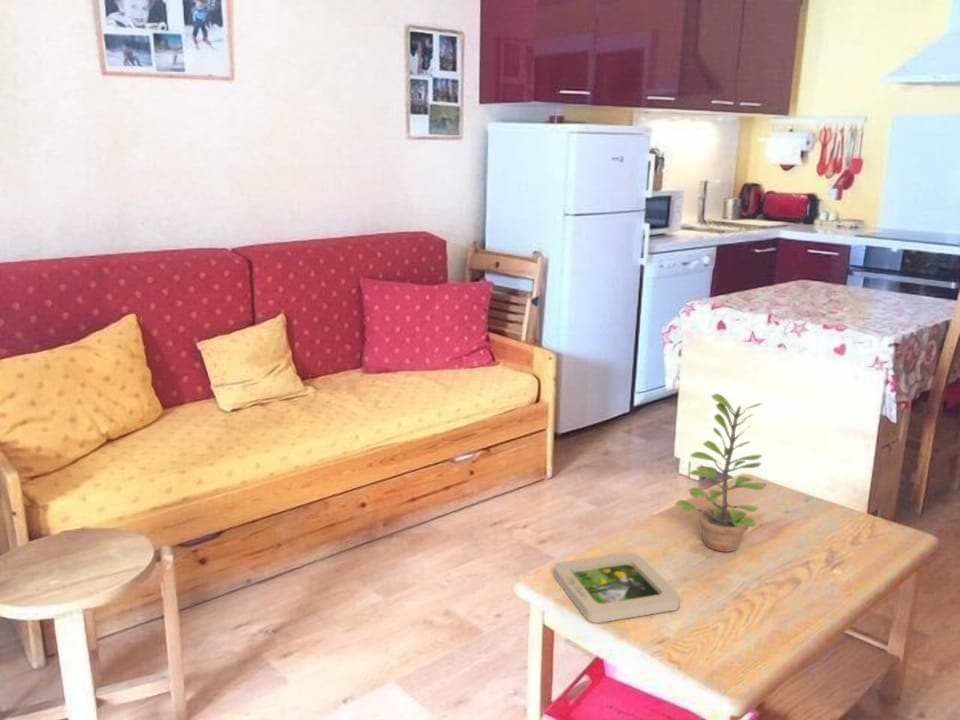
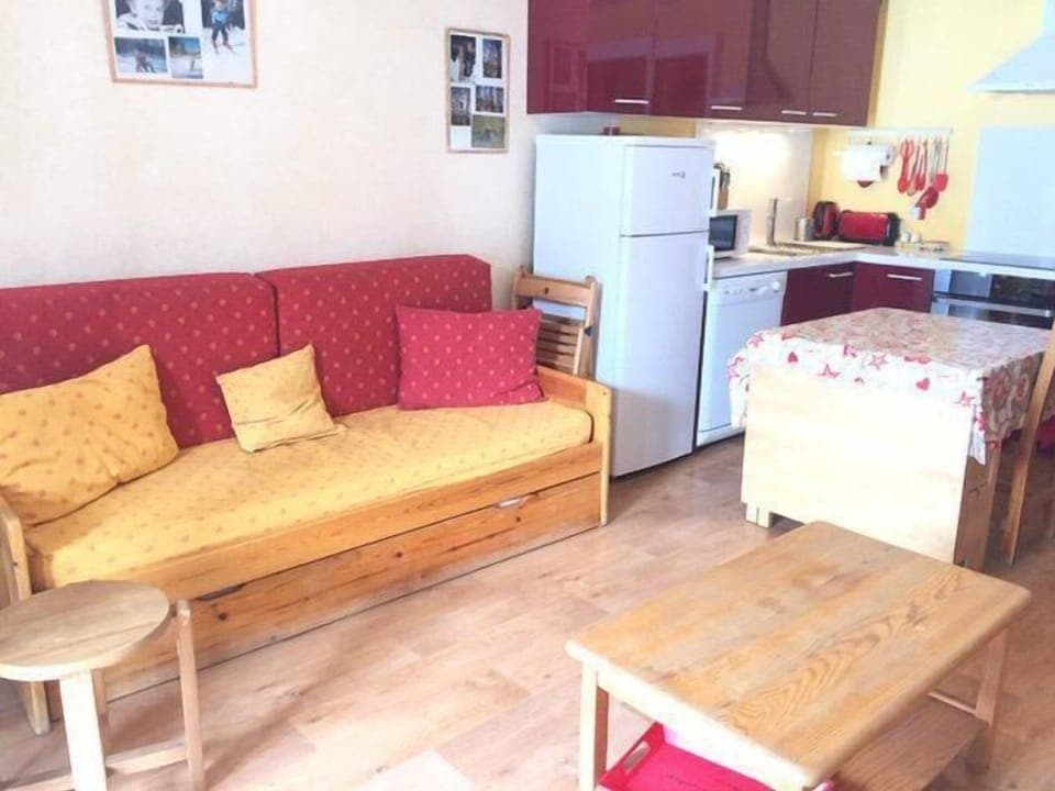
- plant (721, 470)
- picture frame (614, 585)
